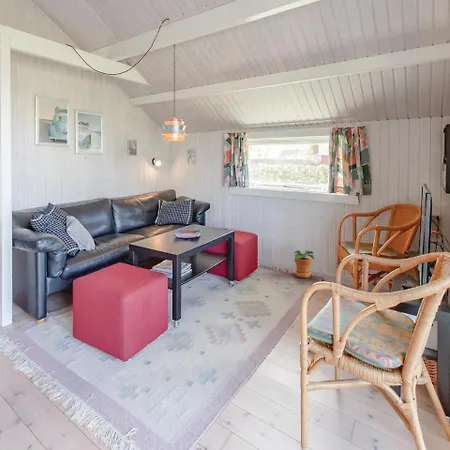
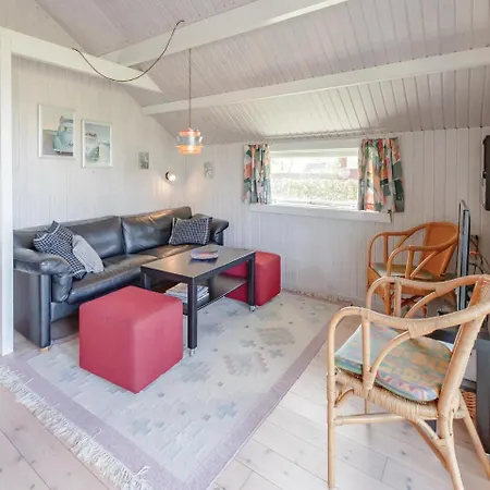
- potted plant (300, 263)
